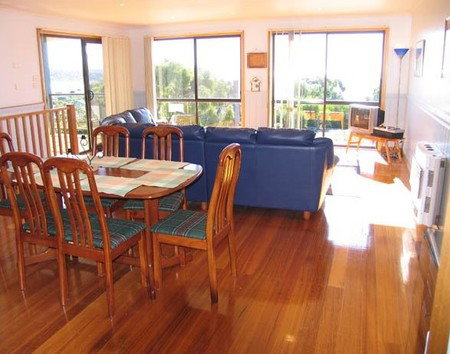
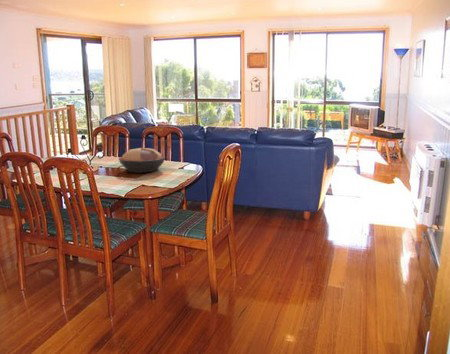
+ decorative bowl (141, 158)
